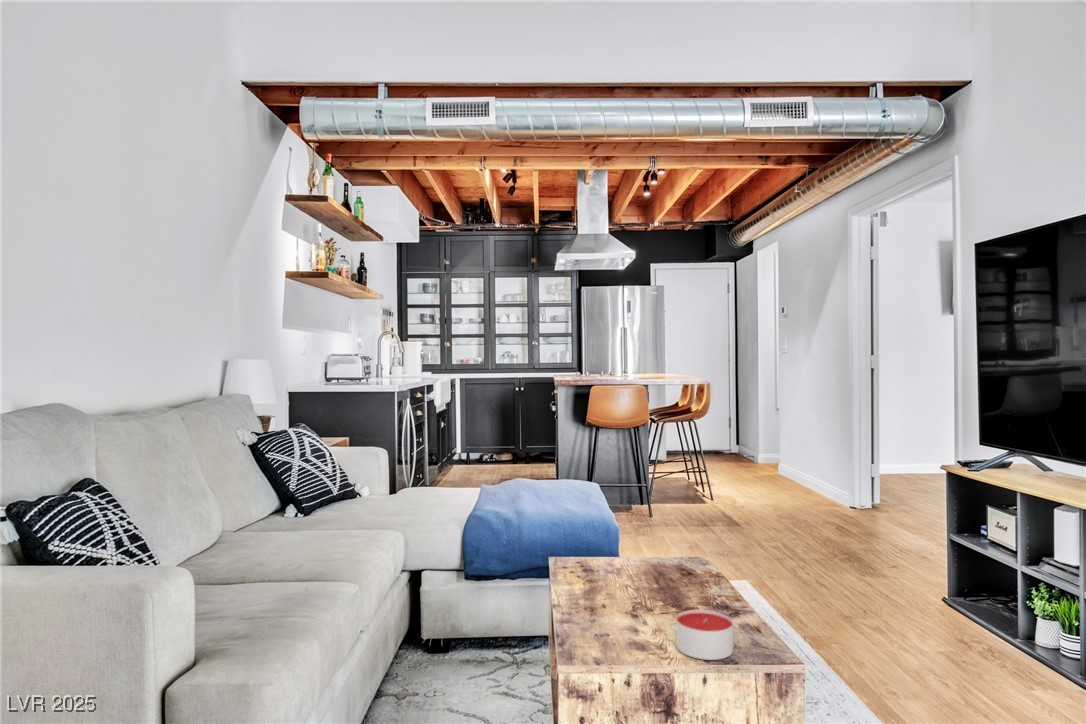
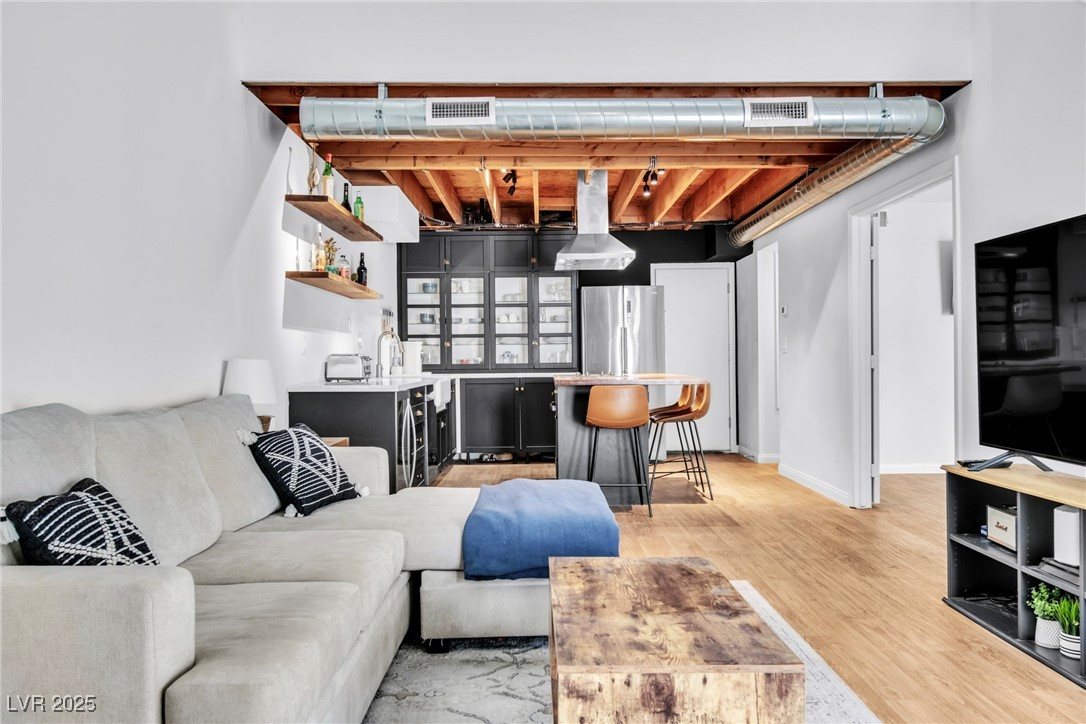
- candle (704, 632)
